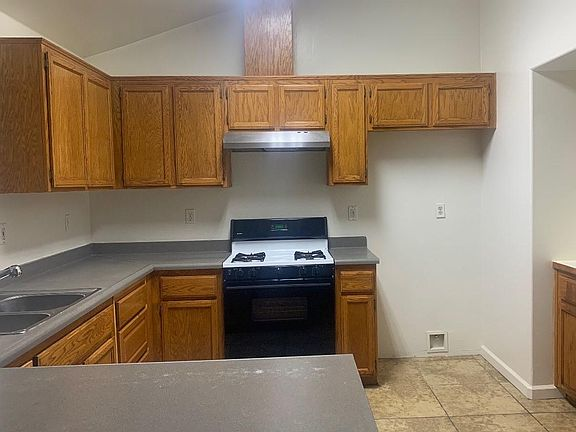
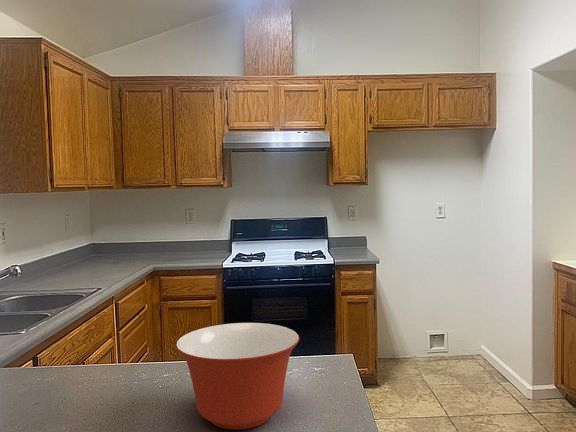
+ mixing bowl (239, 376)
